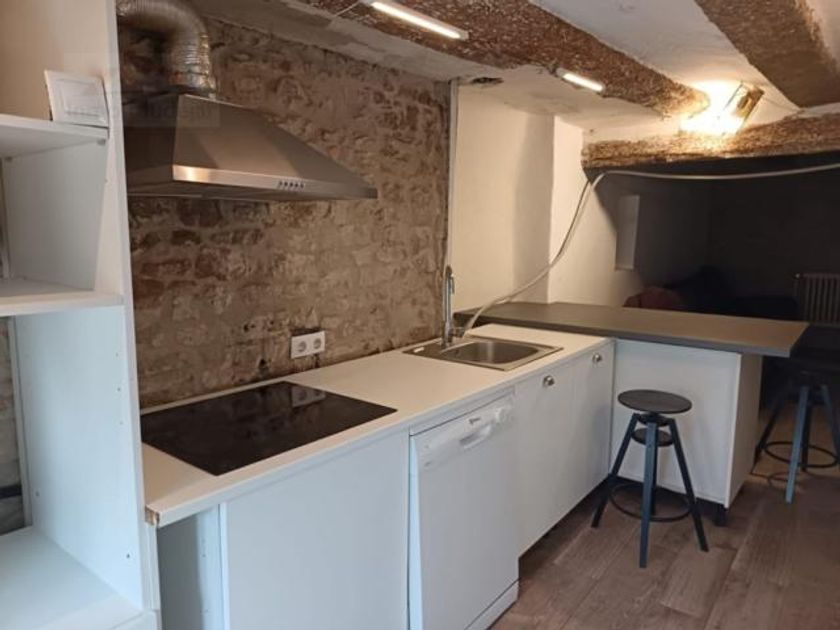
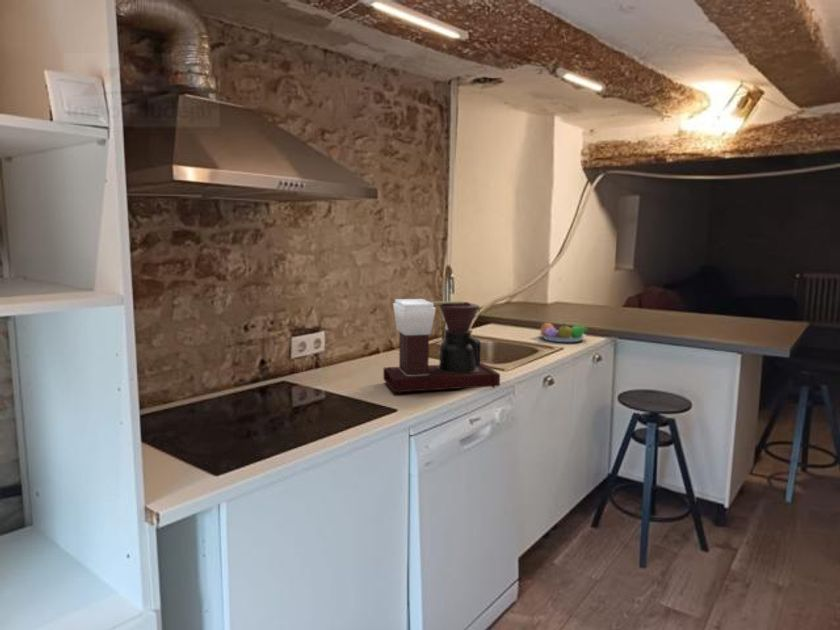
+ fruit bowl (563, 330)
+ coffee maker (442, 344)
